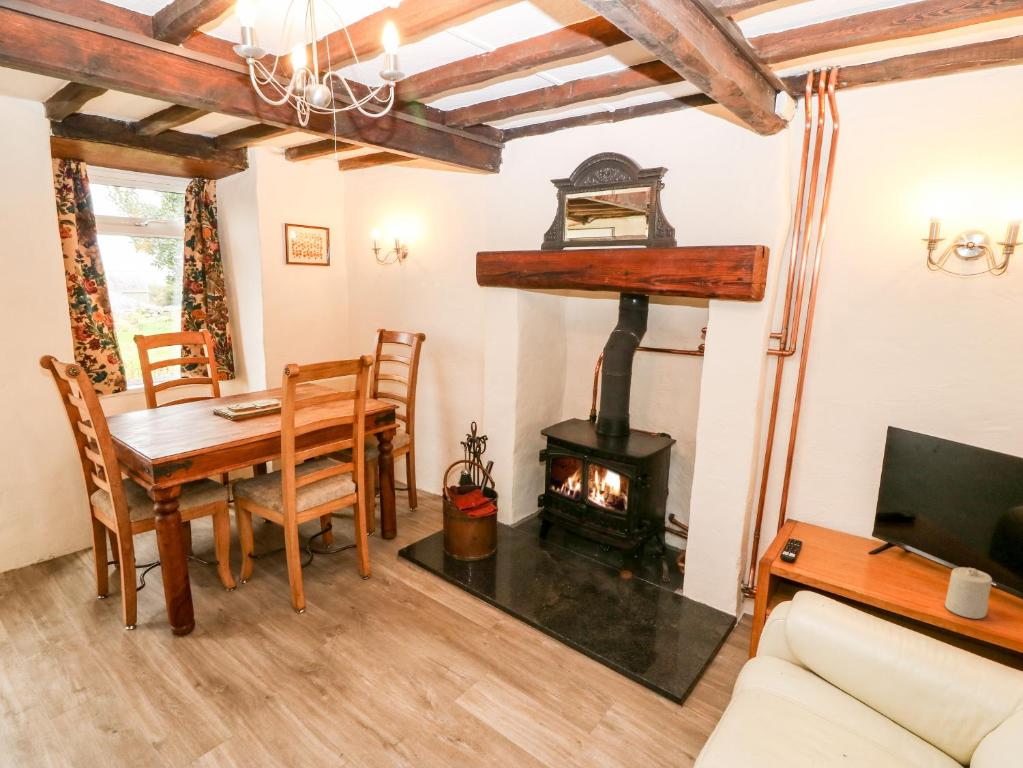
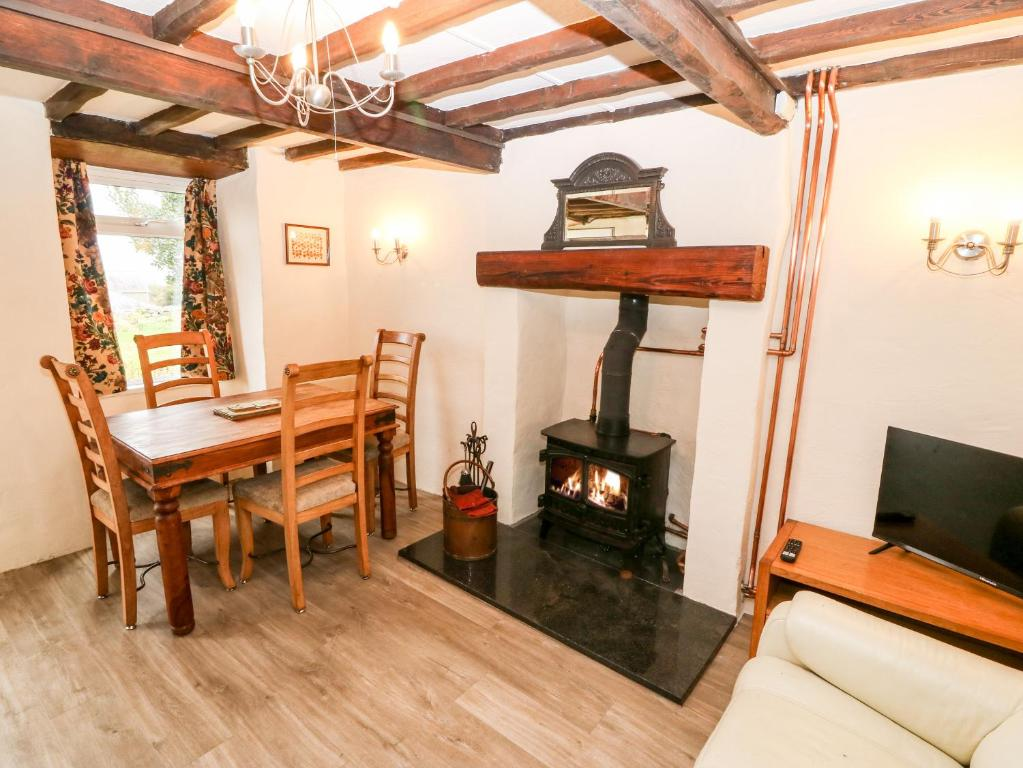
- candle (969, 588)
